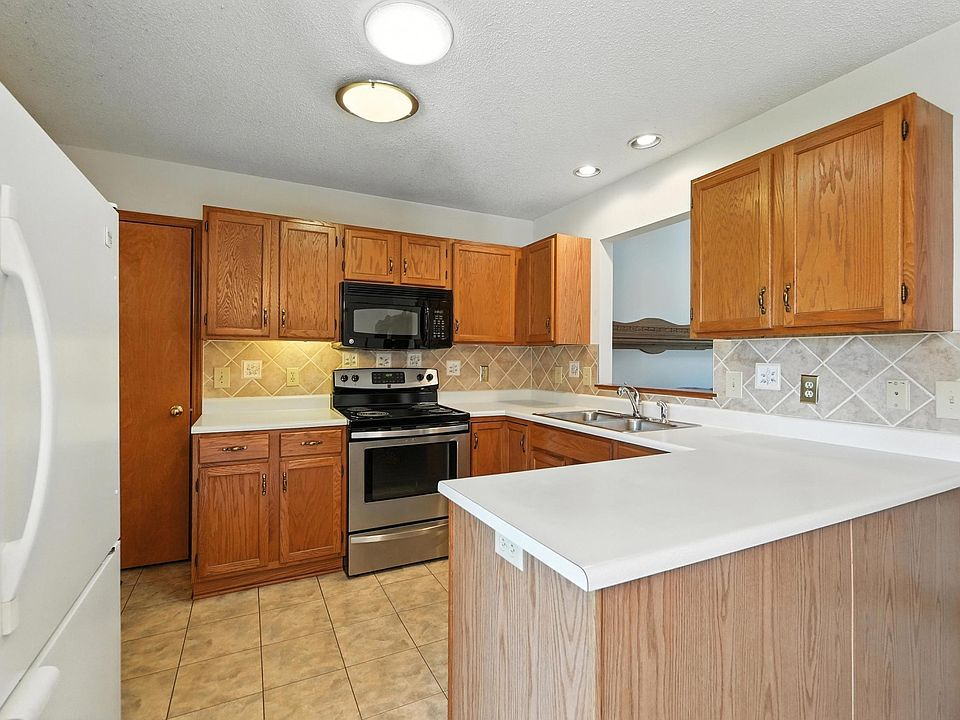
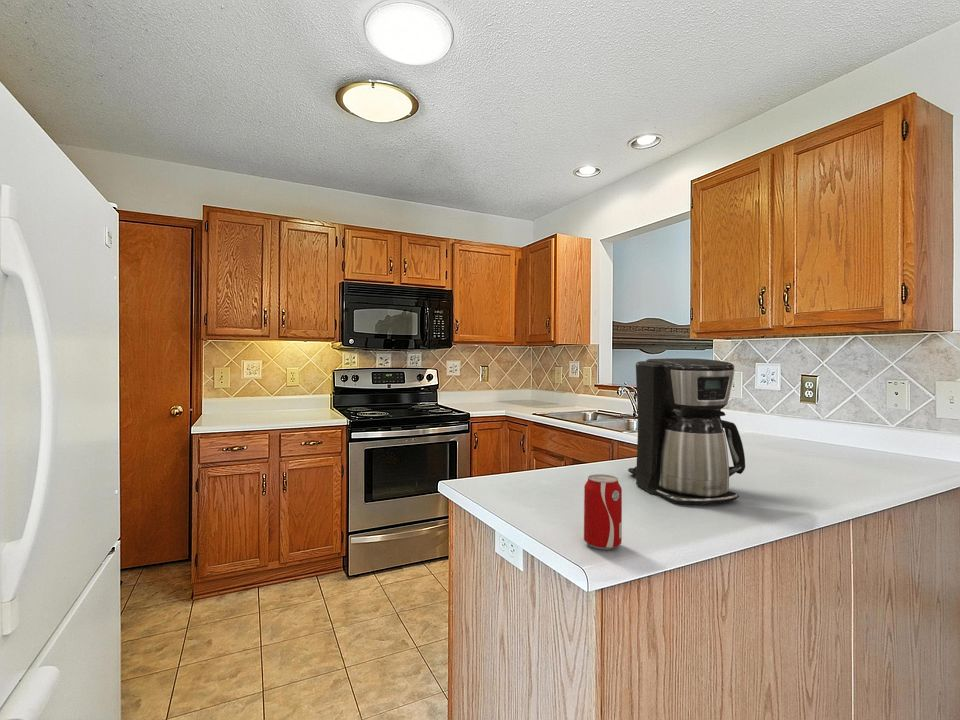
+ beverage can (602, 511)
+ coffee maker (686, 423)
